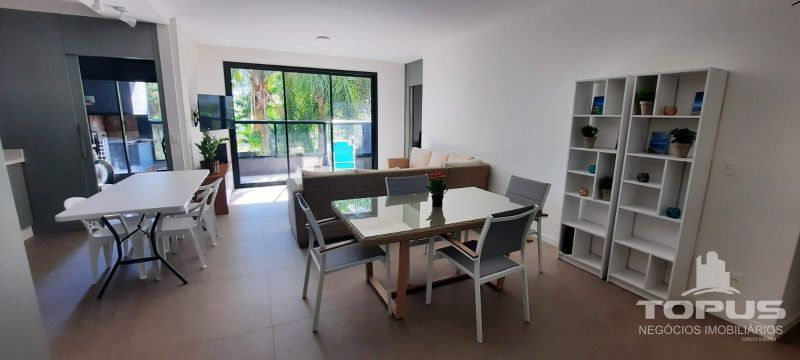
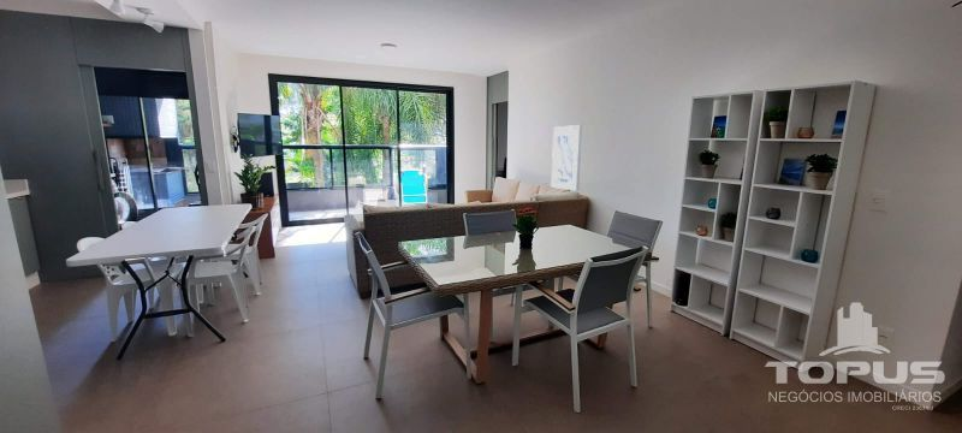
+ wall art (565, 158)
